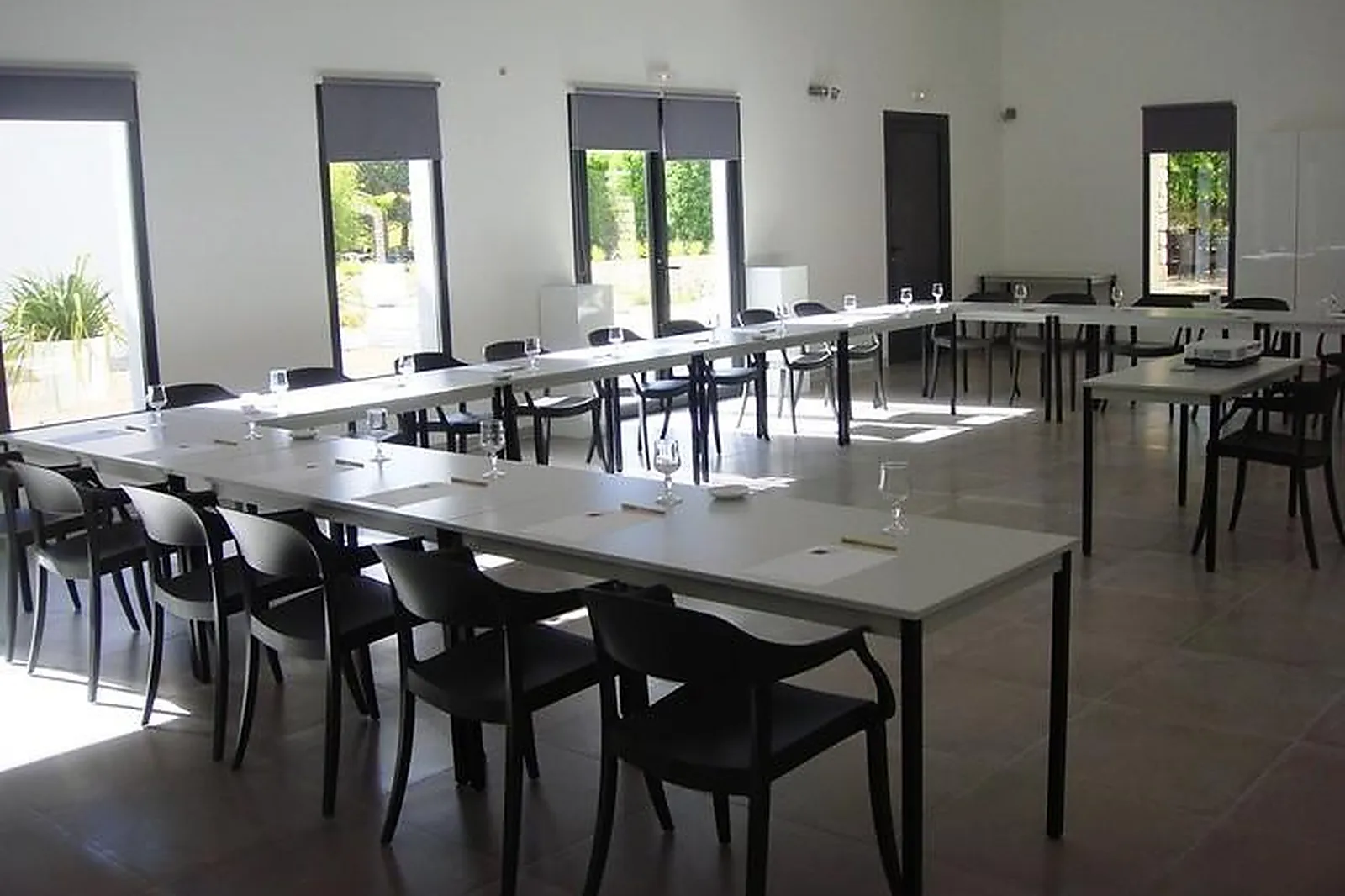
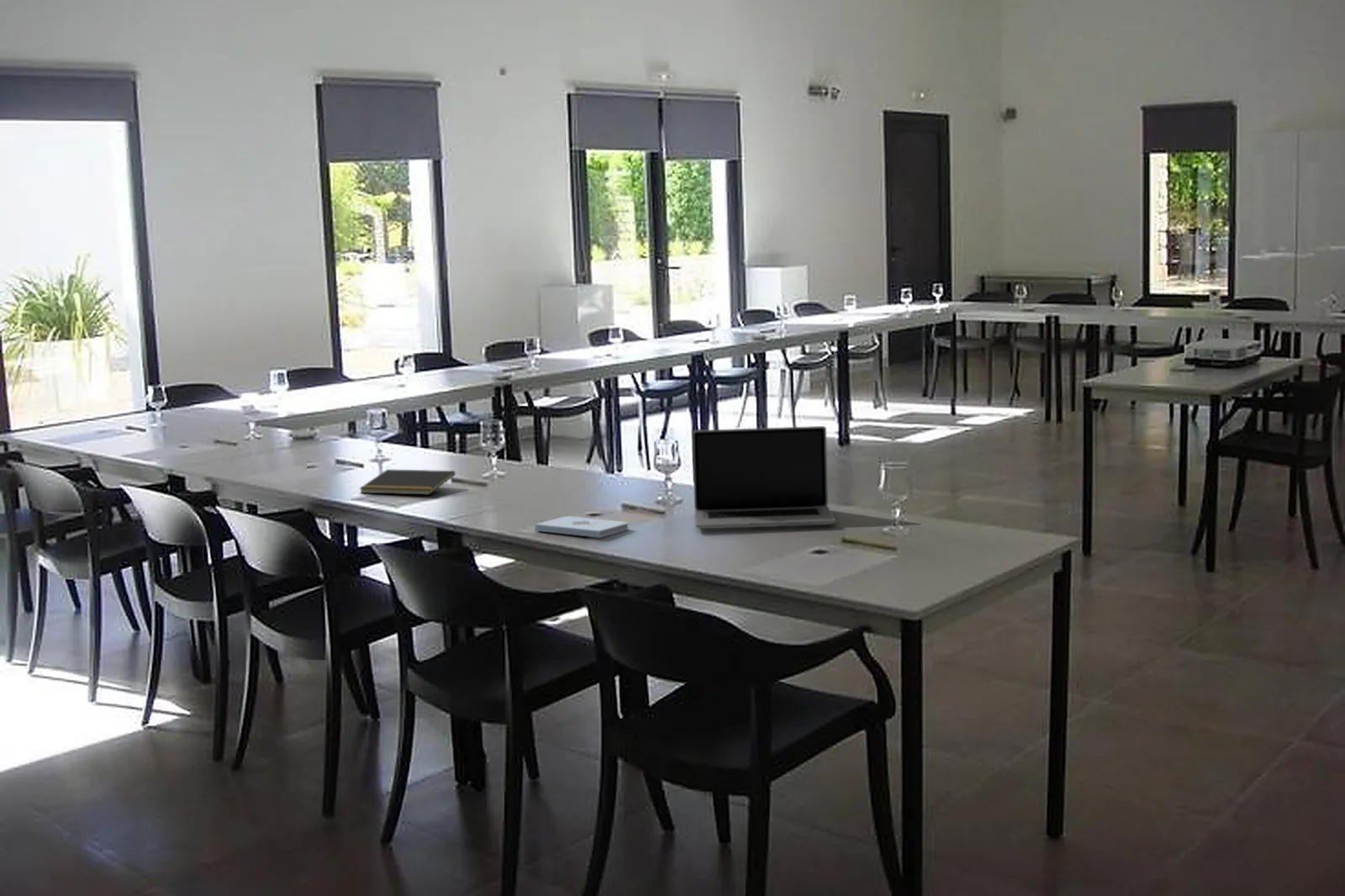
+ notepad (407, 482)
+ notepad (583, 526)
+ laptop (762, 477)
